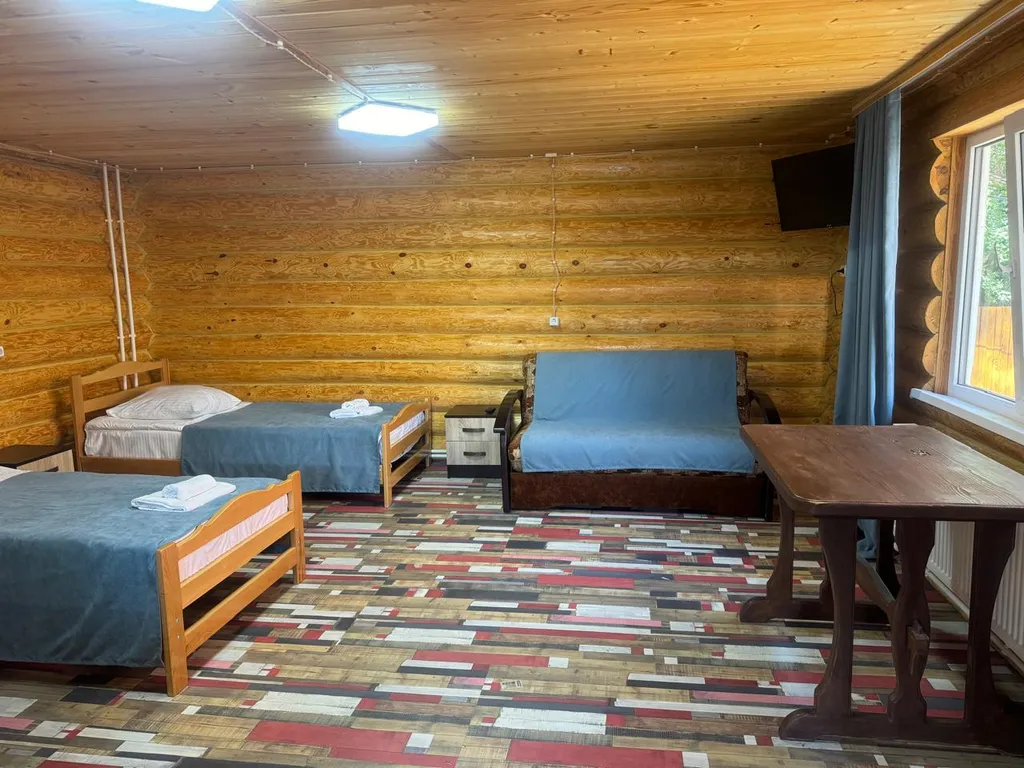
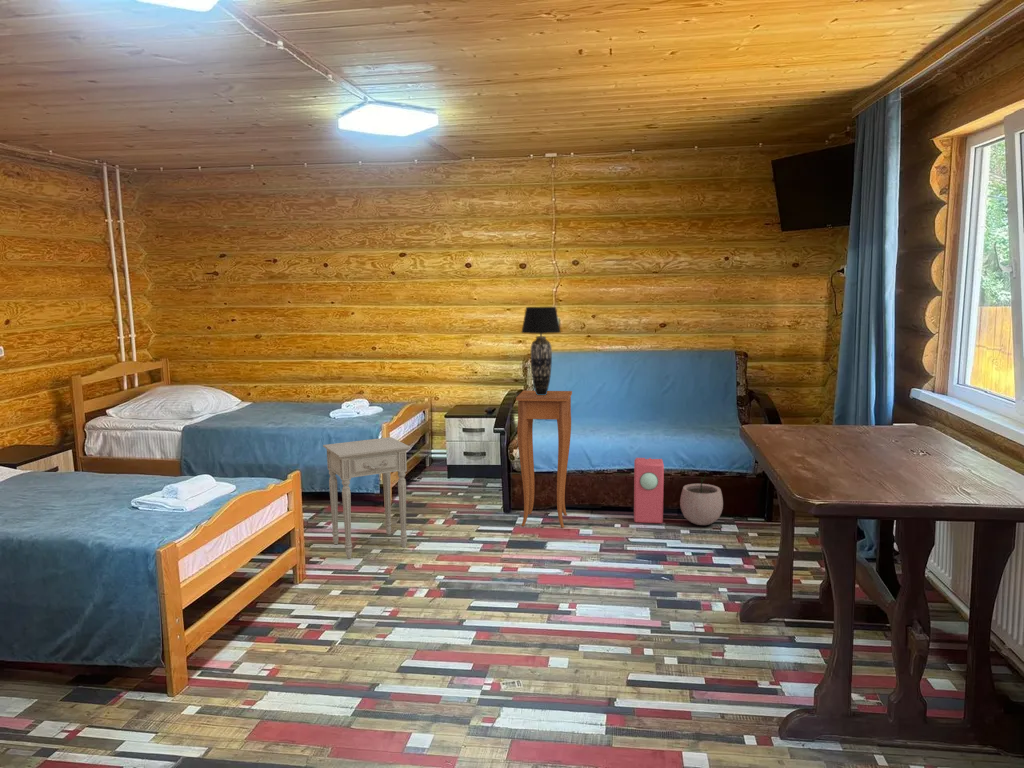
+ nightstand (384, 496)
+ table lamp (541, 350)
+ plant pot (701, 498)
+ side table (533, 459)
+ speaker (648, 490)
